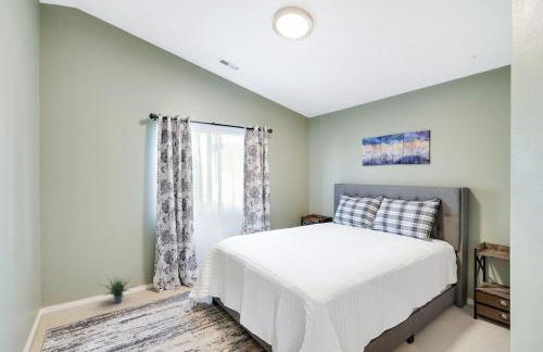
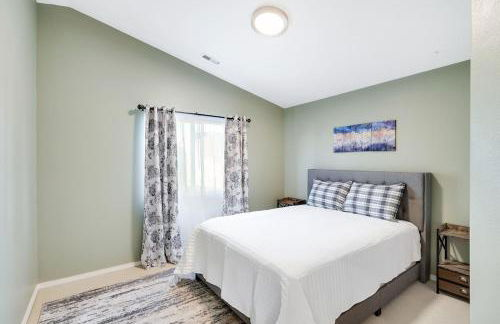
- potted plant (117, 286)
